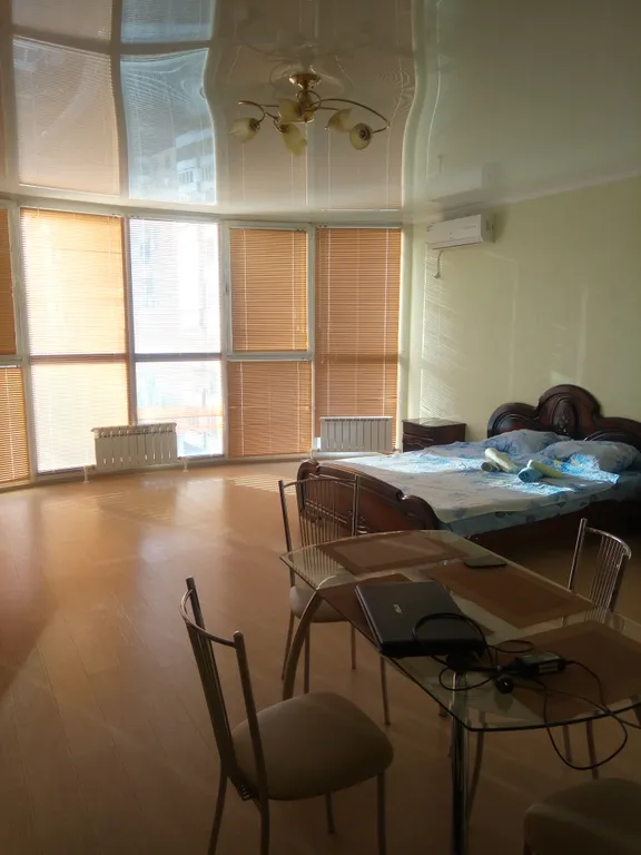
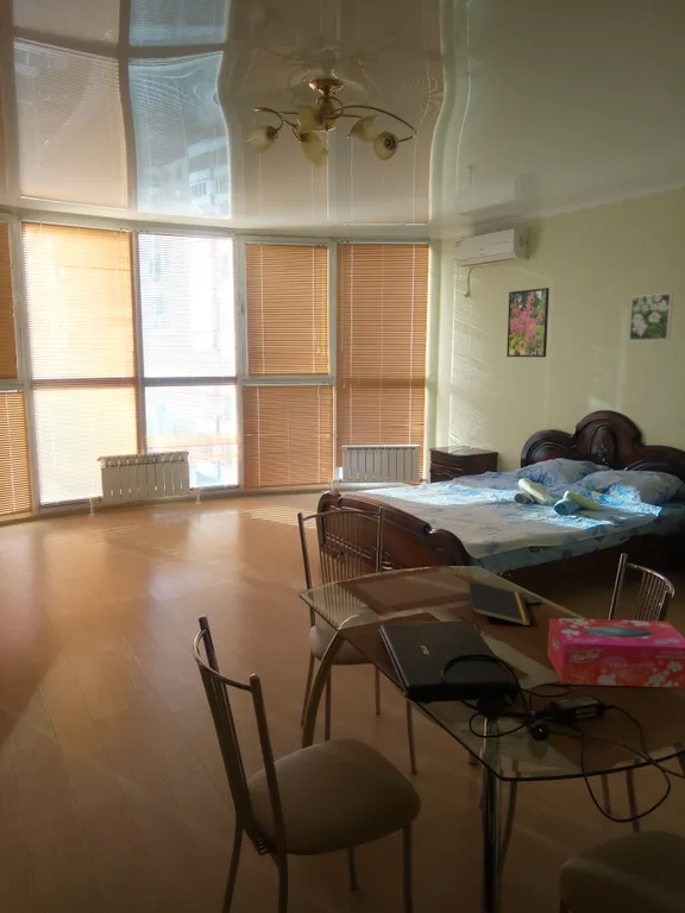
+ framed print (651, 317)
+ notepad (497, 602)
+ tissue box (616, 651)
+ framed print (527, 323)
